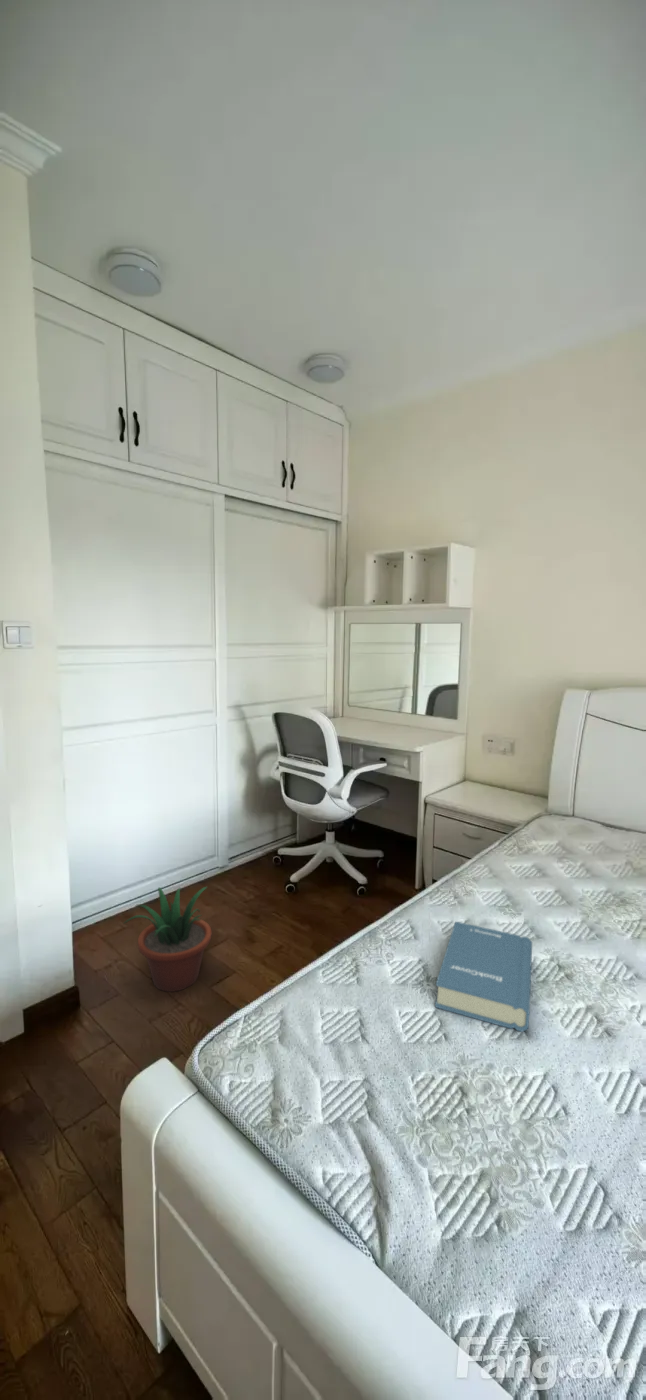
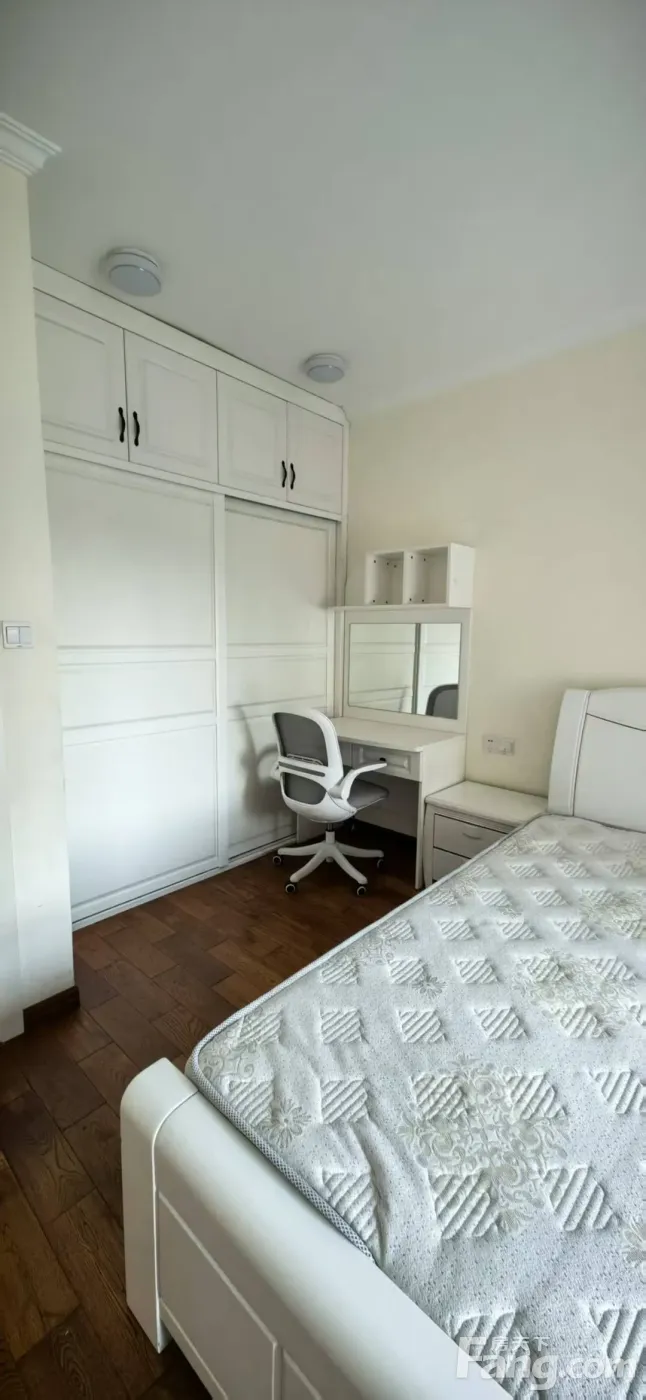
- hardback book (487, 970)
- potted plant (167, 939)
